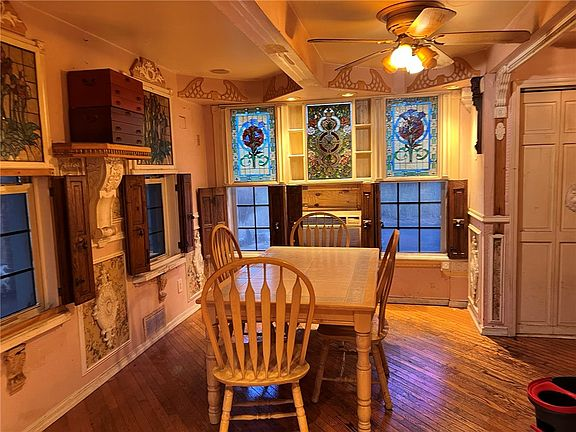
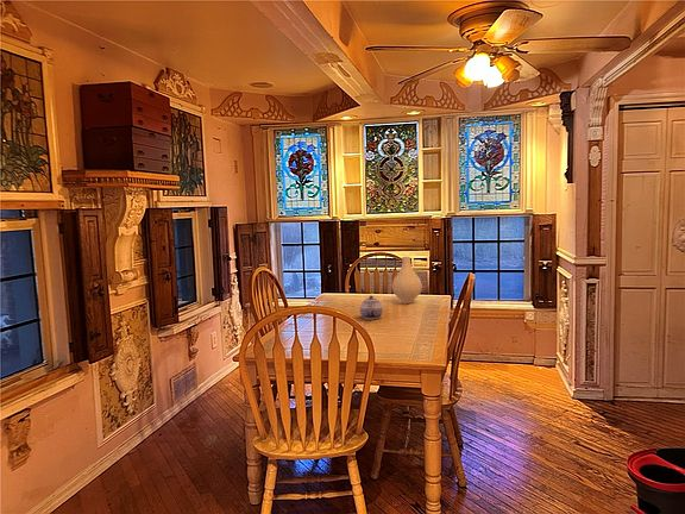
+ teapot (371, 306)
+ vase (407, 280)
